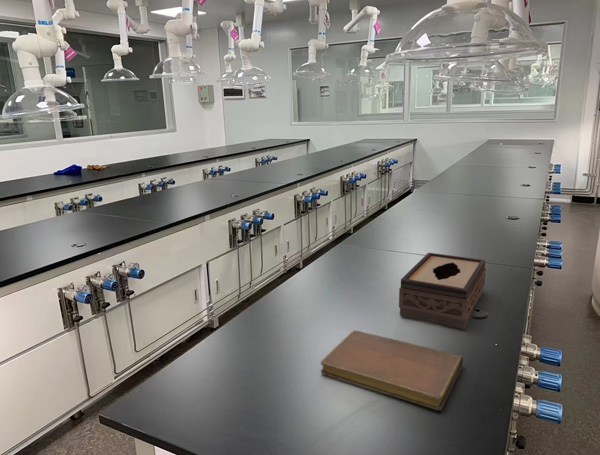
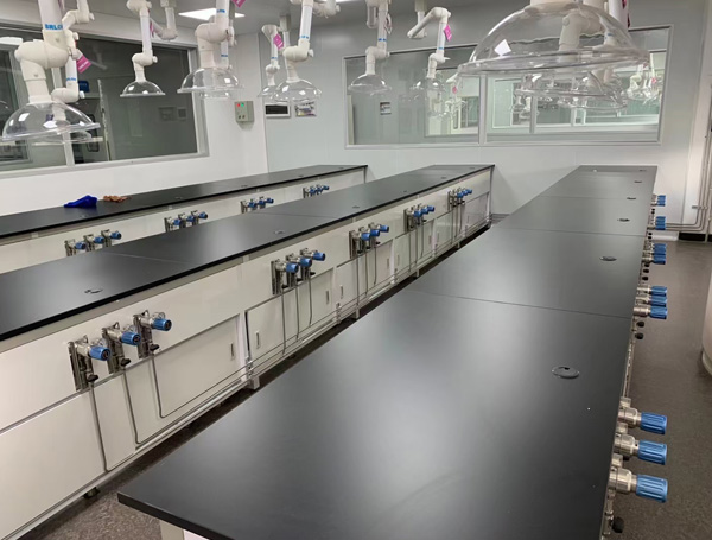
- tissue box (444, 286)
- notebook (391, 364)
